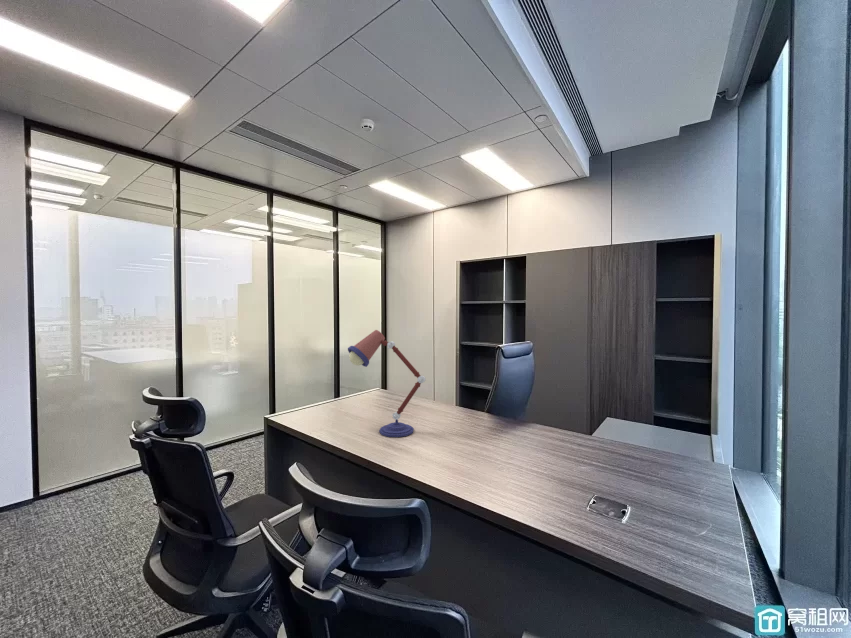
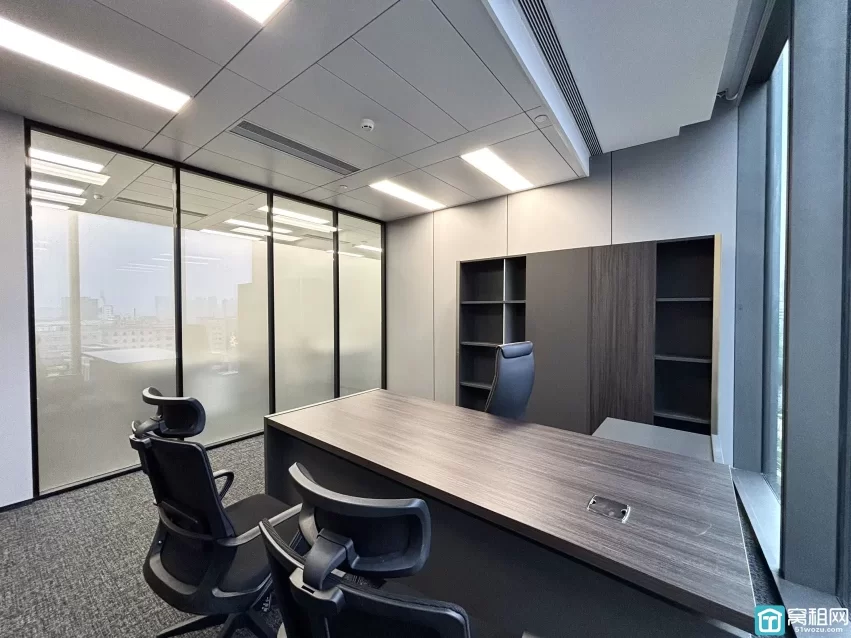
- desk lamp (367, 365)
